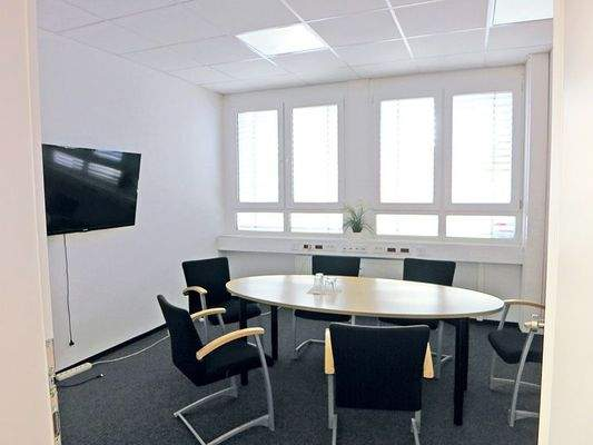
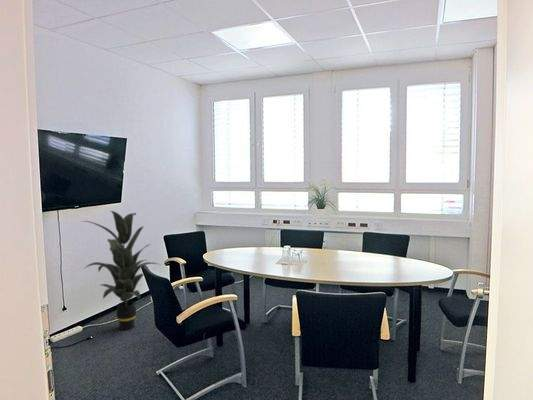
+ indoor plant (119, 269)
